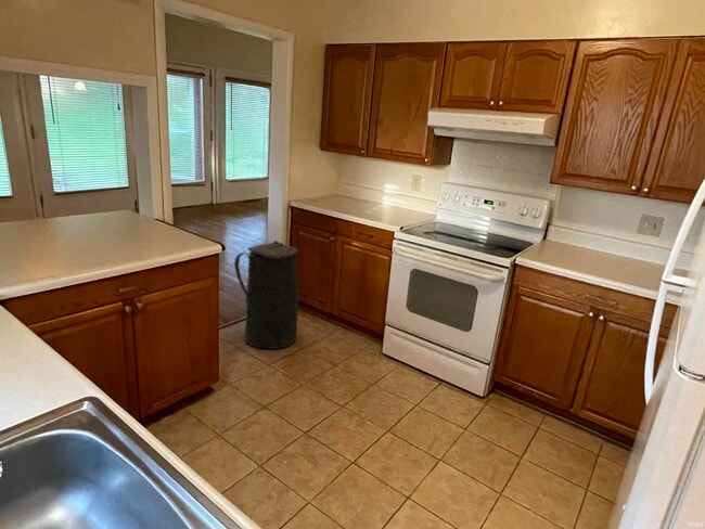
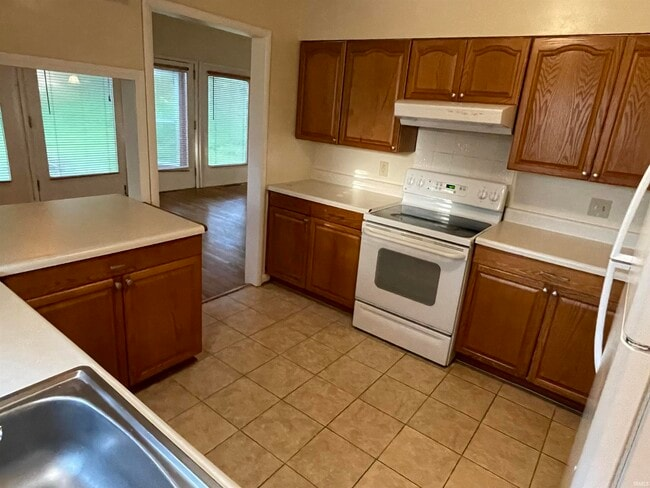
- trash can (268, 292)
